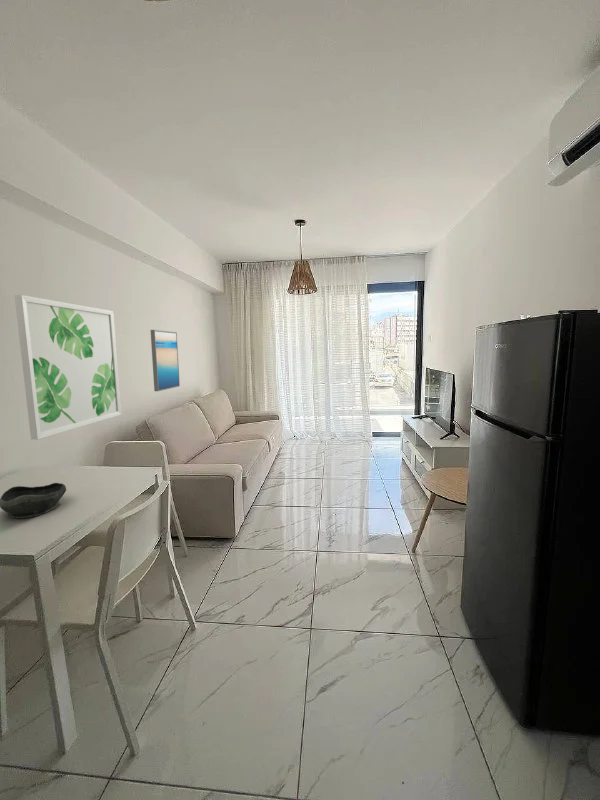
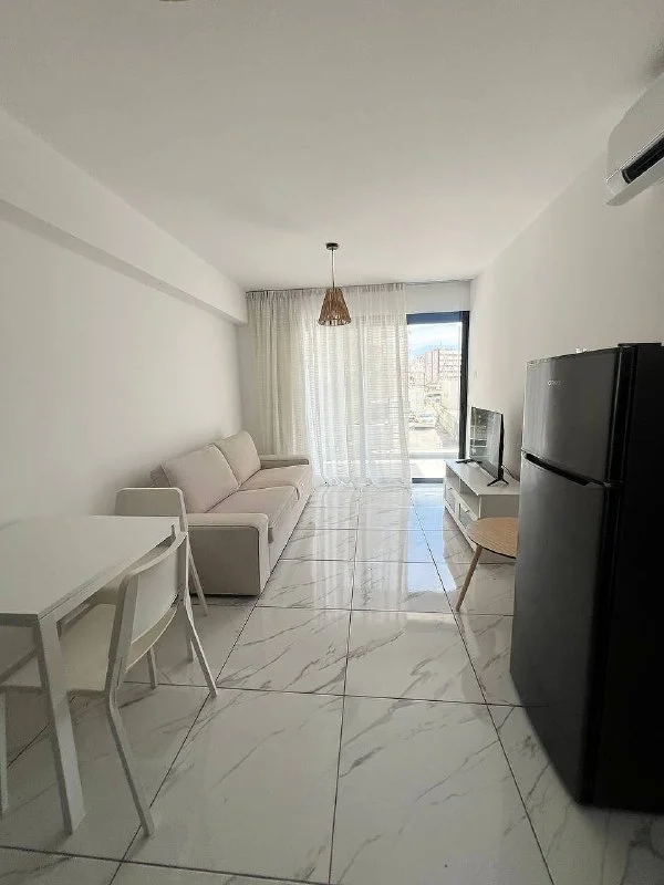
- bowl (33, 498)
- wall art (78, 366)
- wall art (166, 360)
